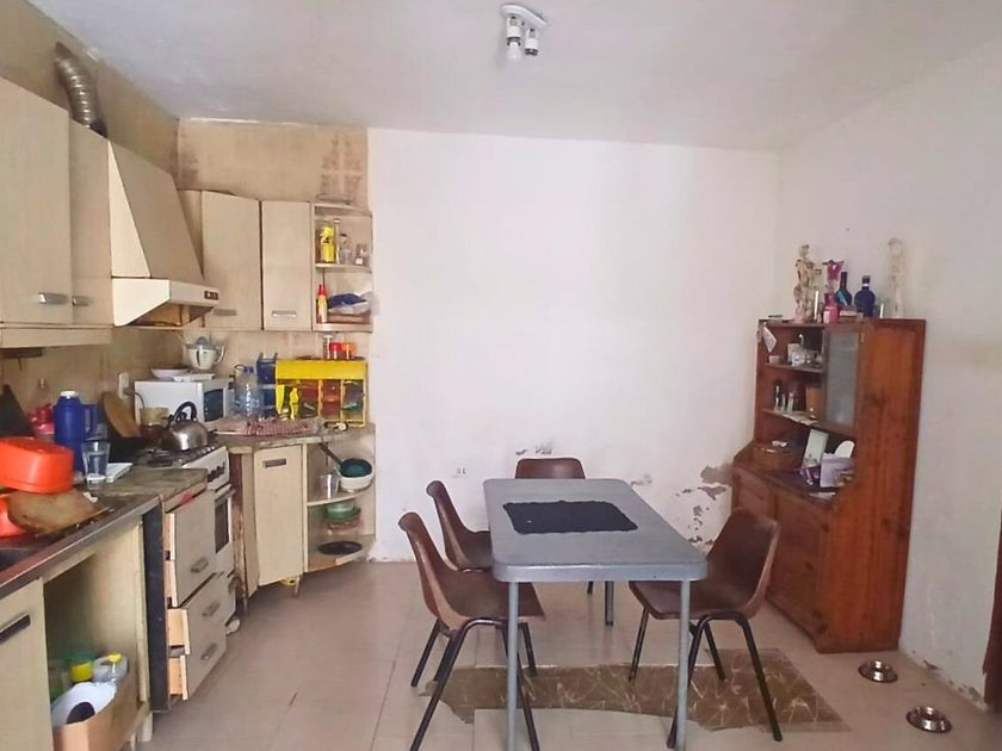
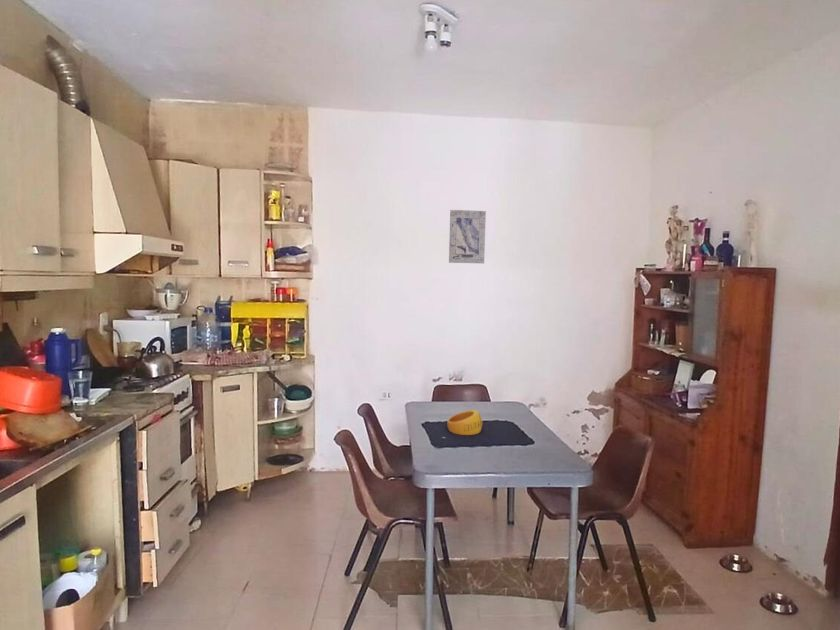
+ ring (464, 420)
+ wall art (467, 236)
